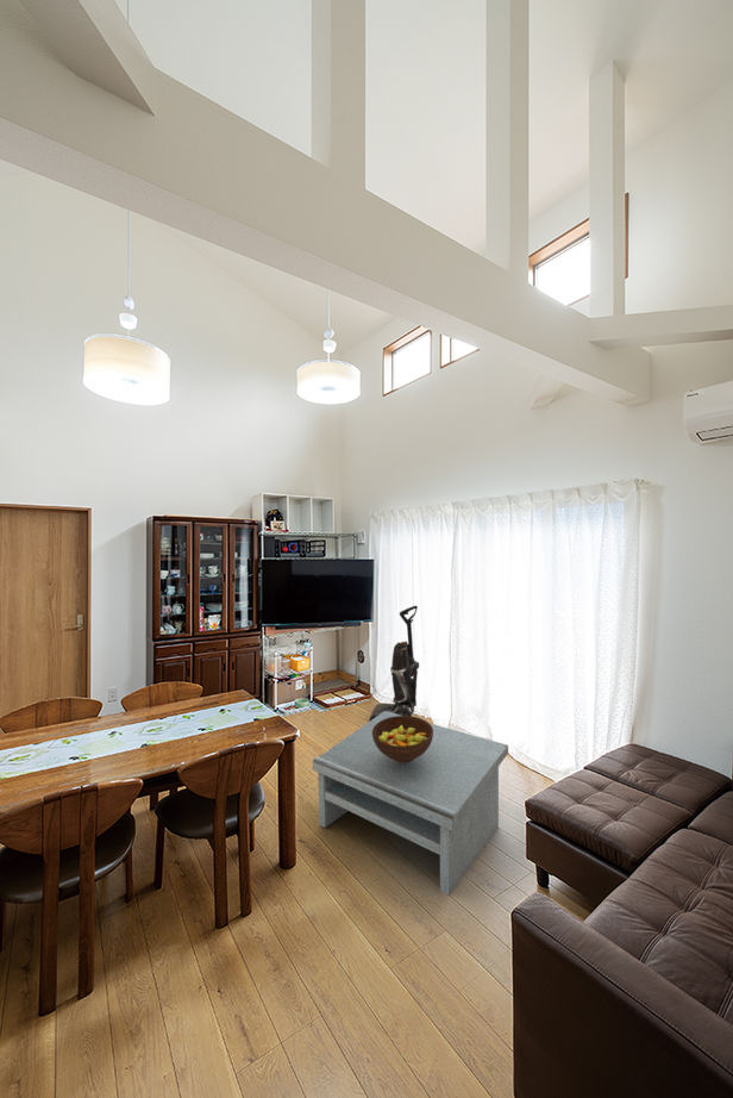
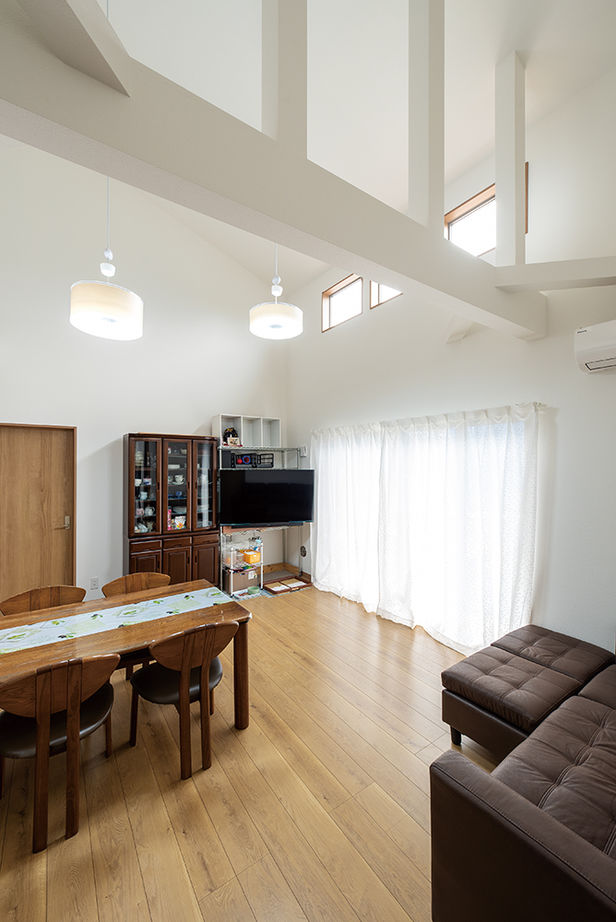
- vacuum cleaner (393, 661)
- fruit bowl (403, 741)
- coffee table (411, 785)
